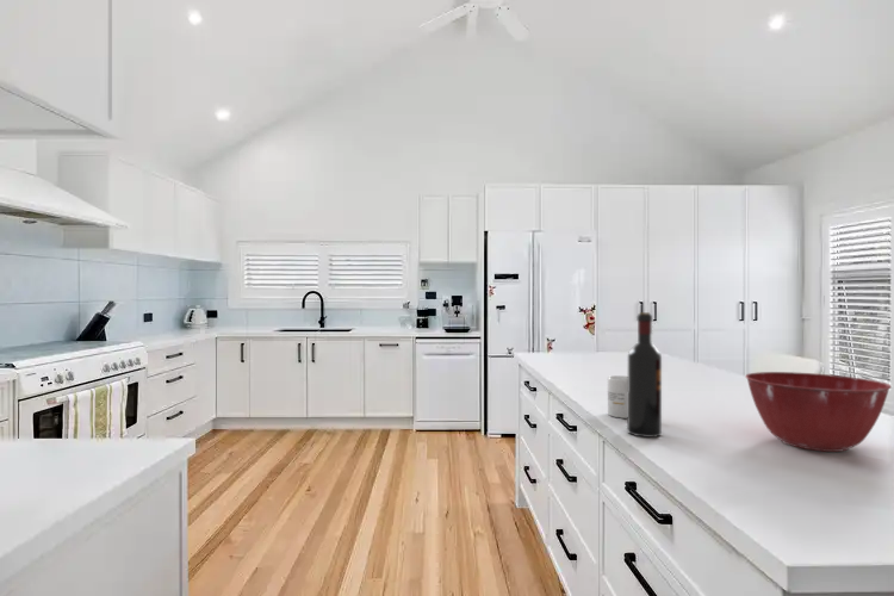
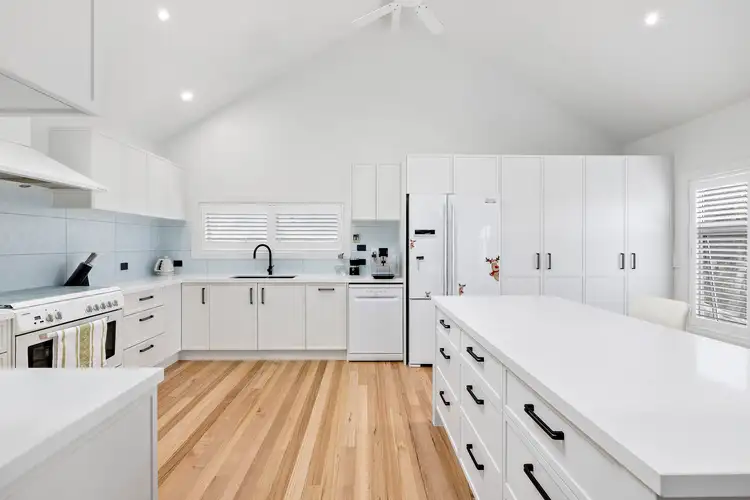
- mixing bowl (813, 411)
- wine bottle (644, 372)
- mug (626, 397)
